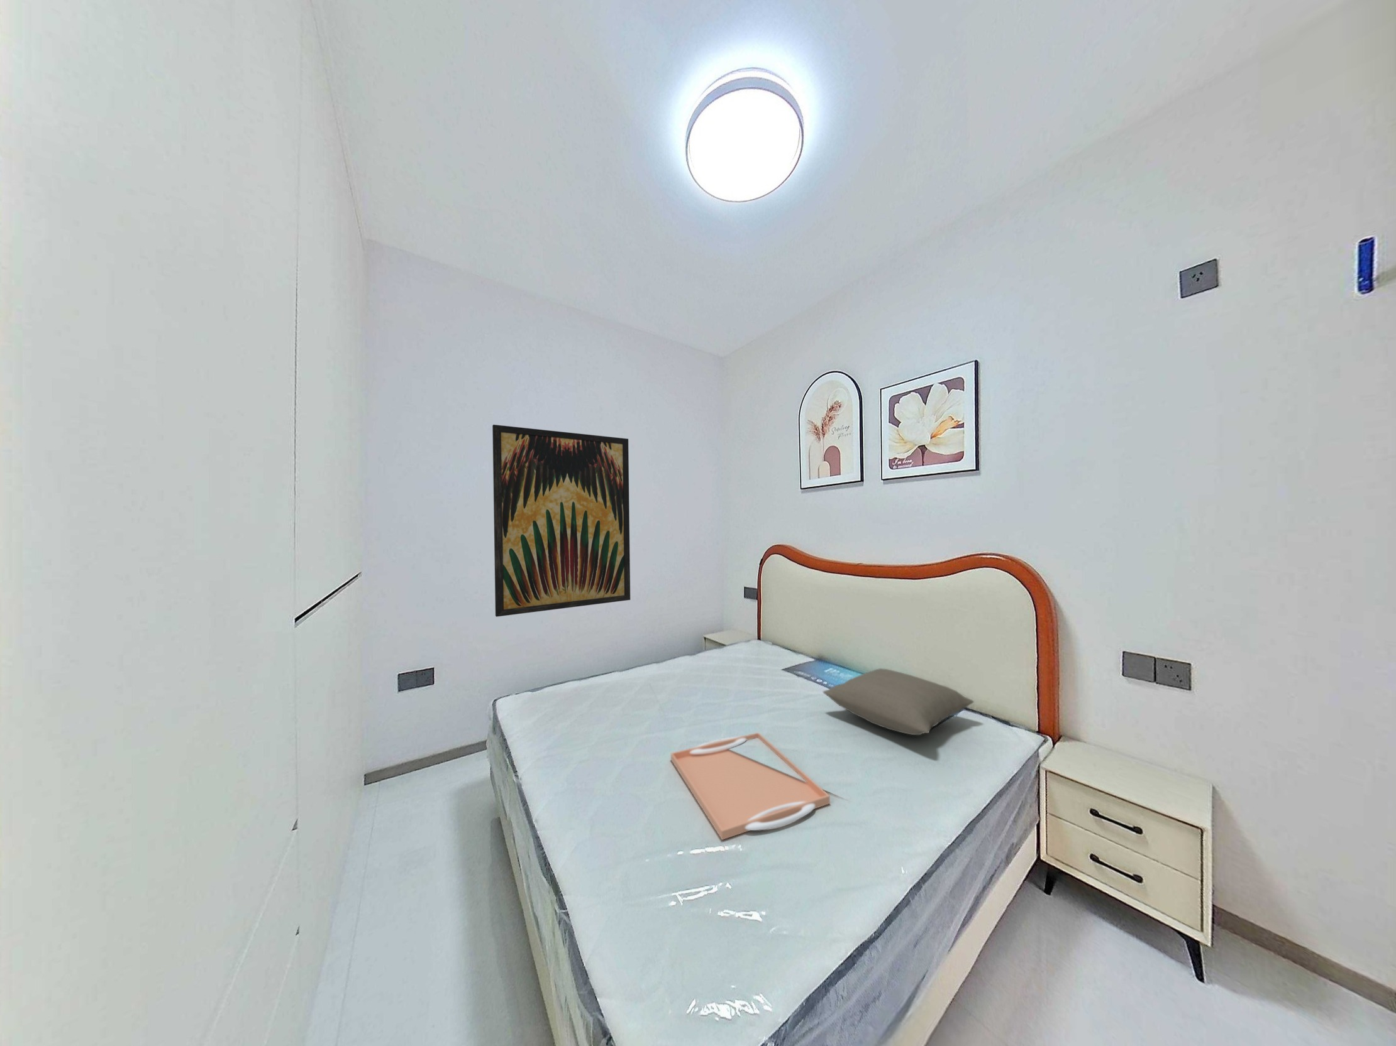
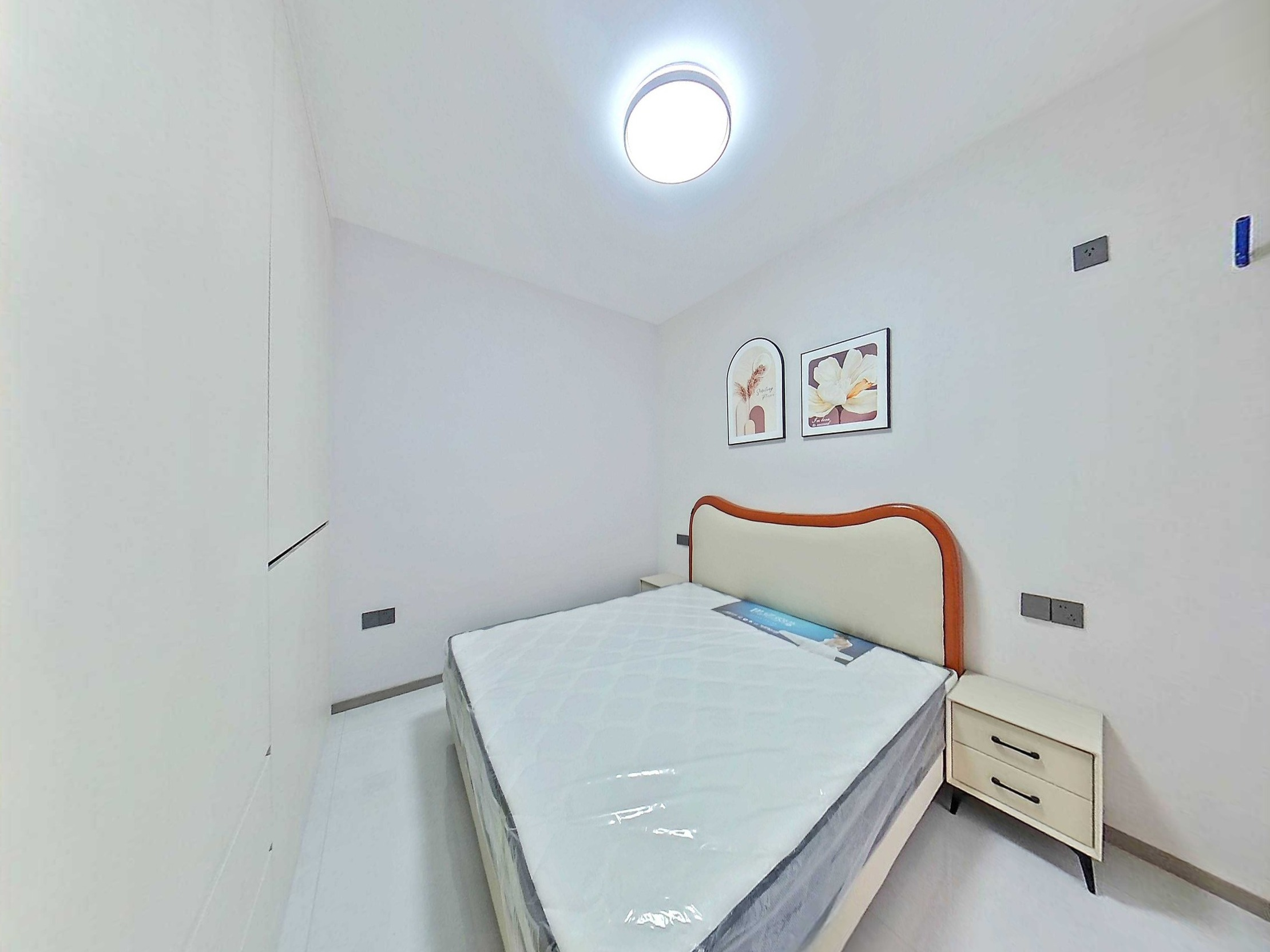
- pillow (897, 698)
- serving tray (743, 776)
- wall art (567, 520)
